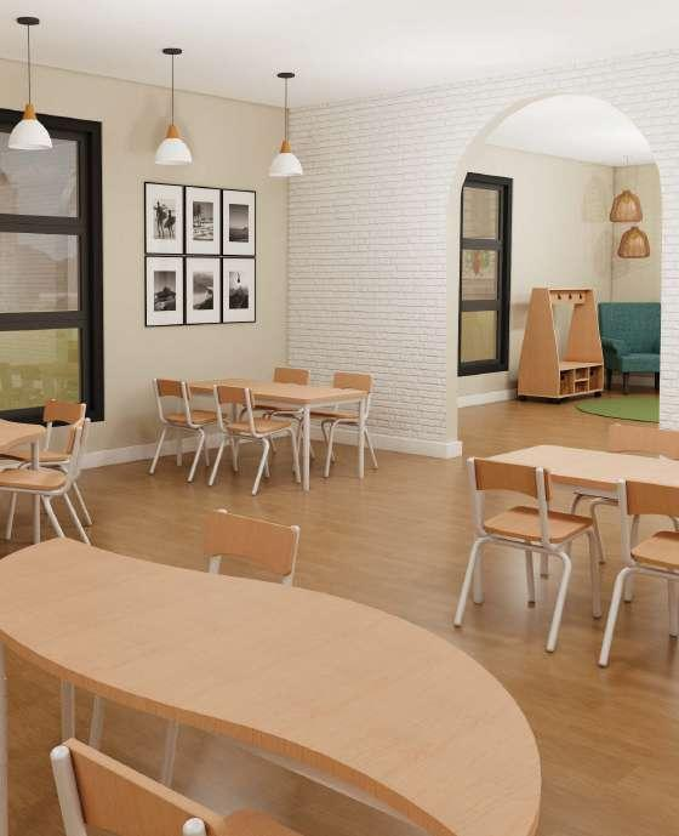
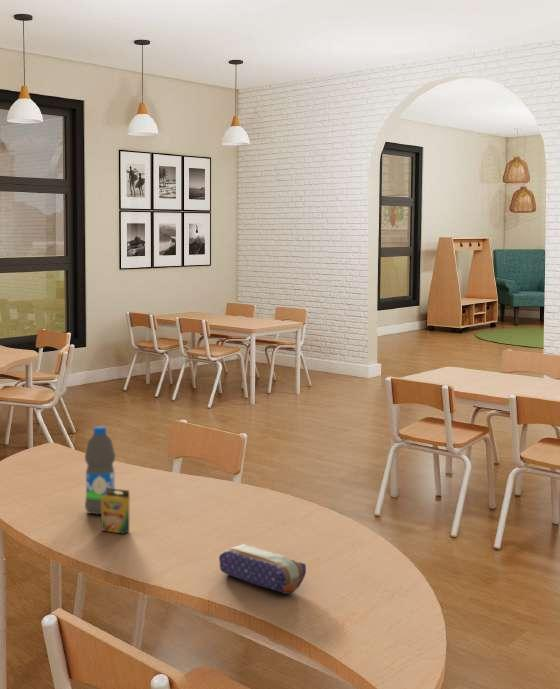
+ crayon box (115, 510)
+ pencil case (261, 566)
+ water bottle (100, 469)
